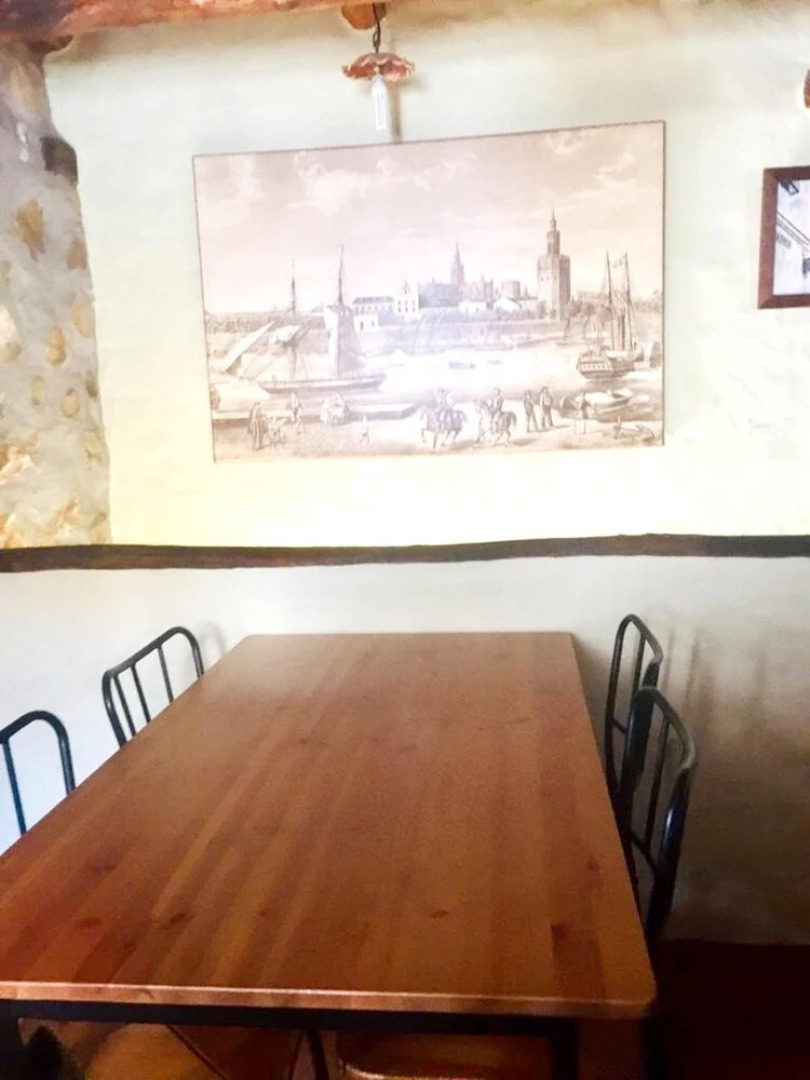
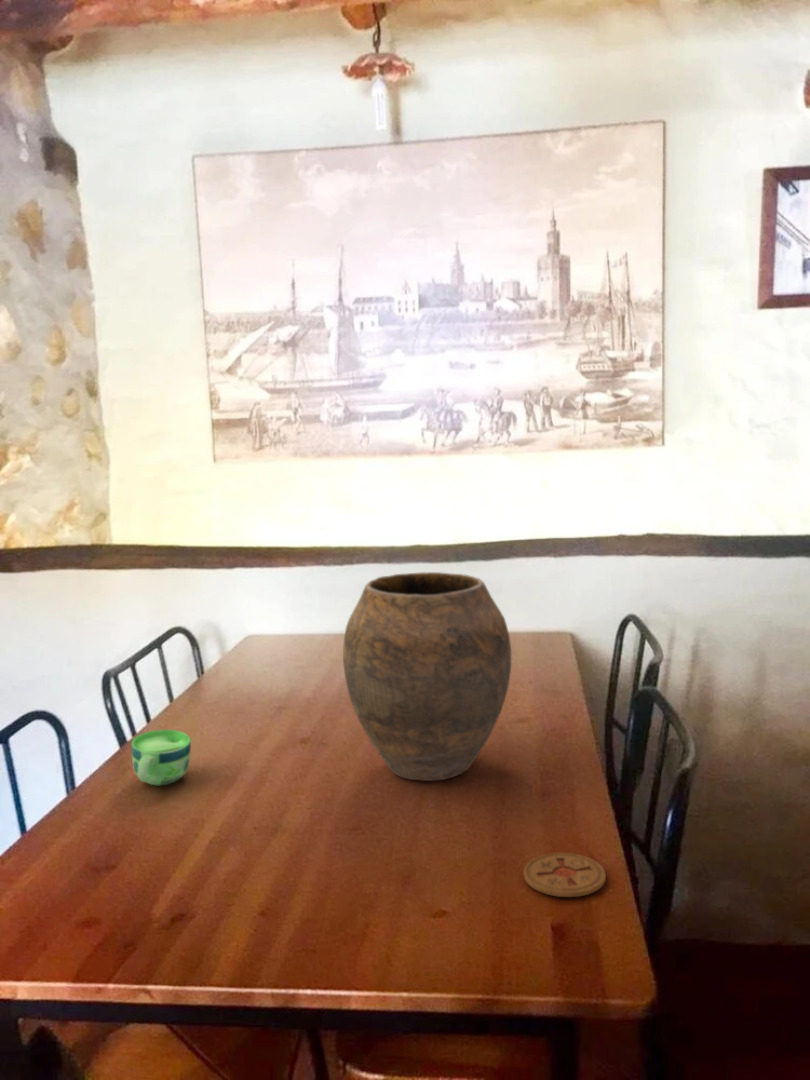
+ cup (160, 762)
+ vase (427, 675)
+ coaster (564, 874)
